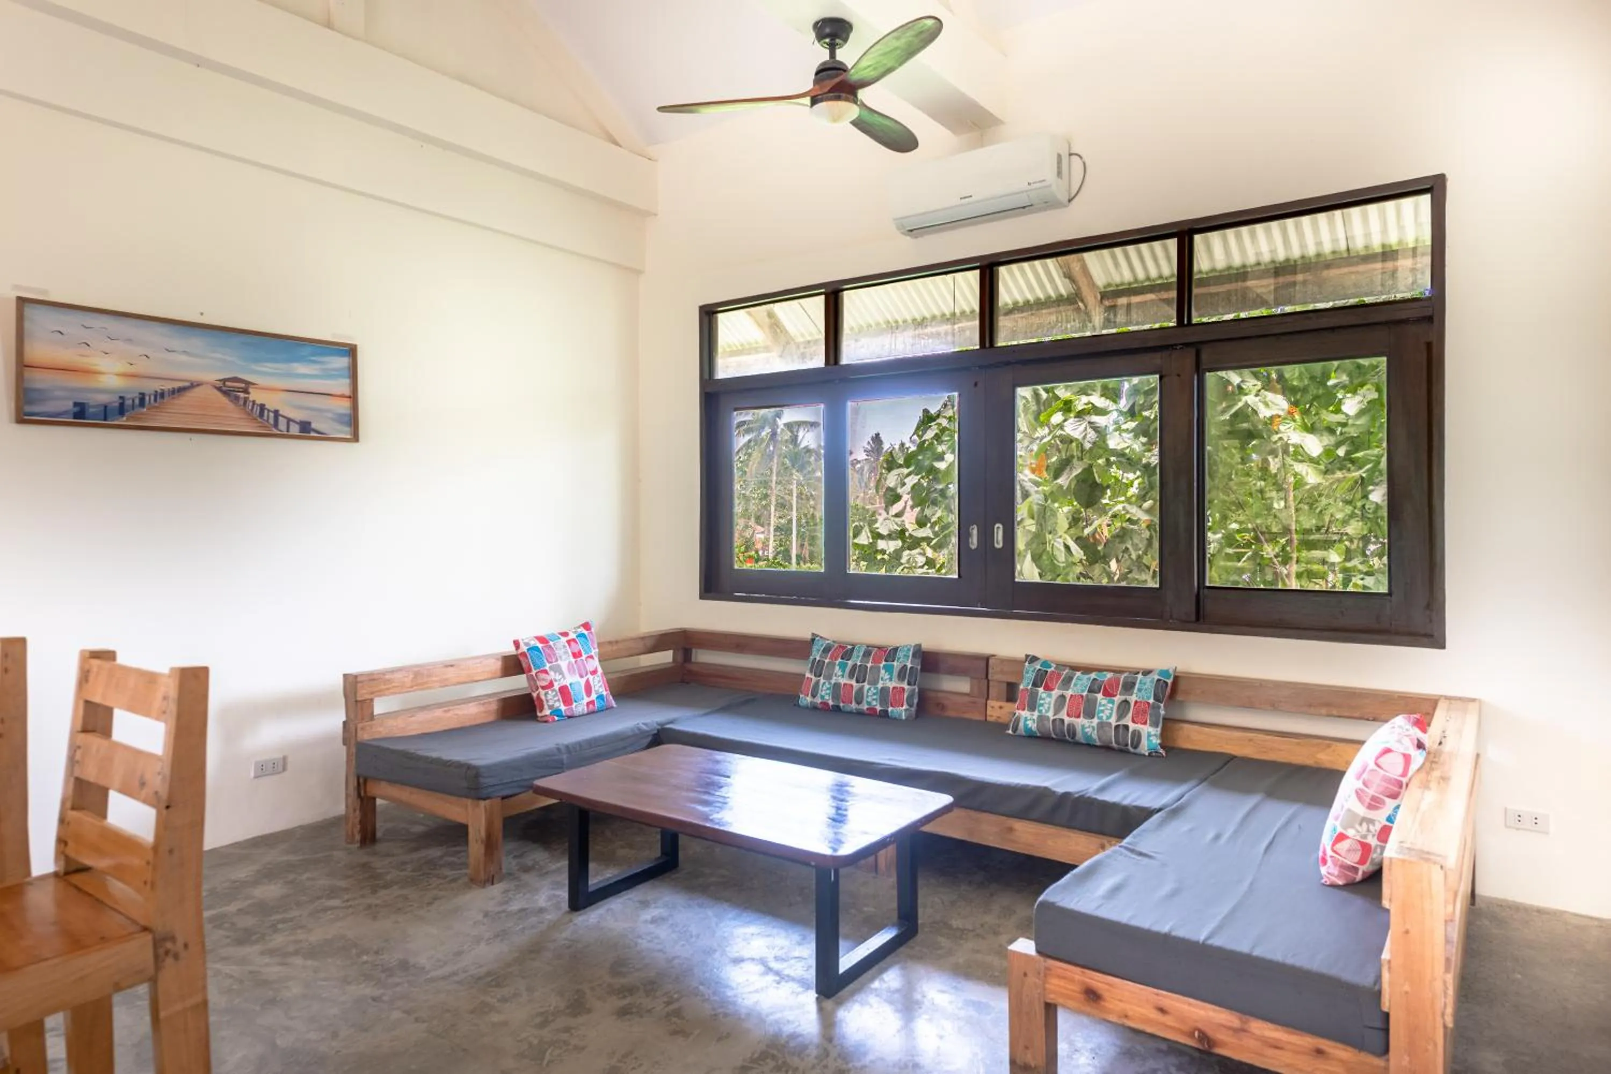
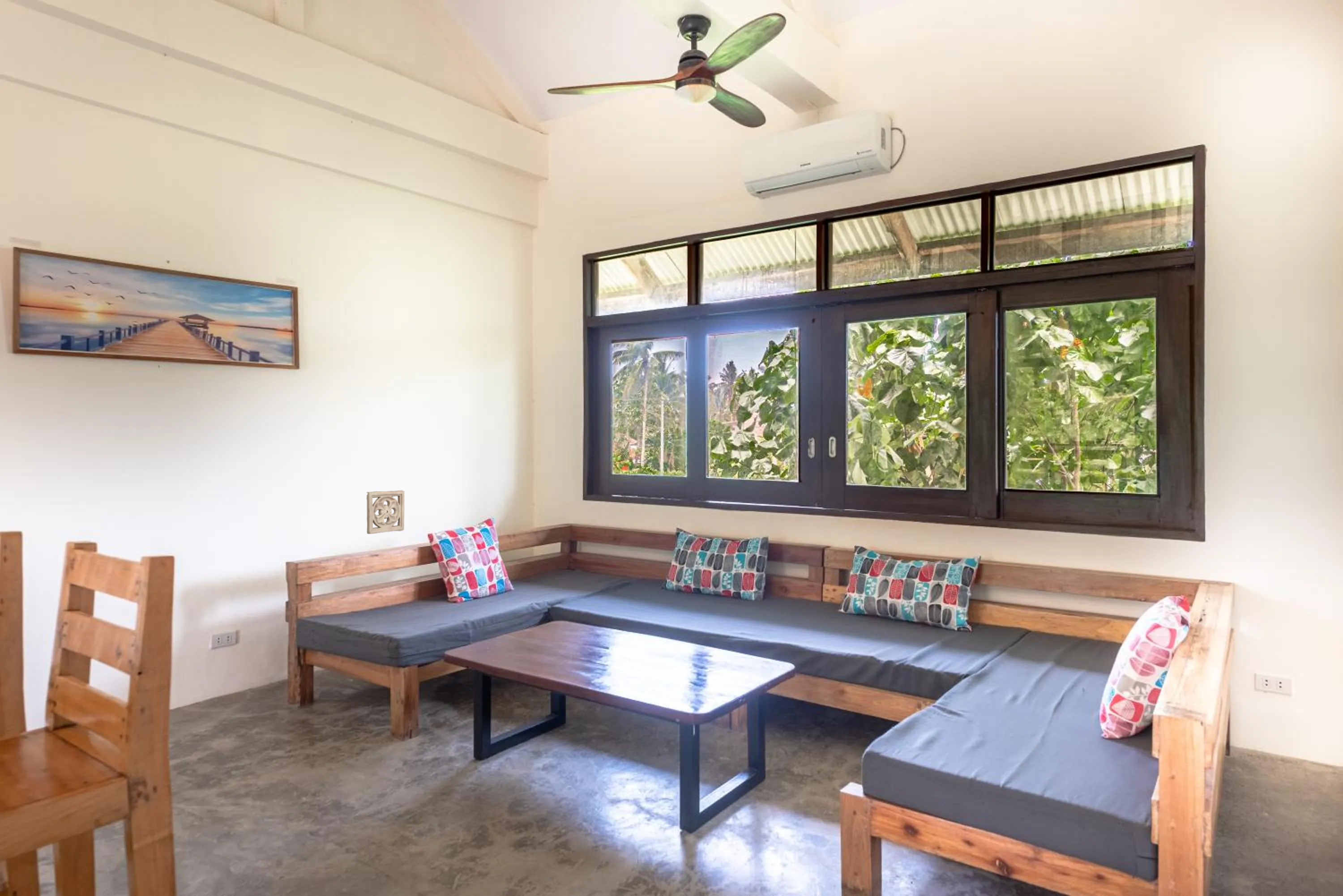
+ wall ornament (385, 512)
